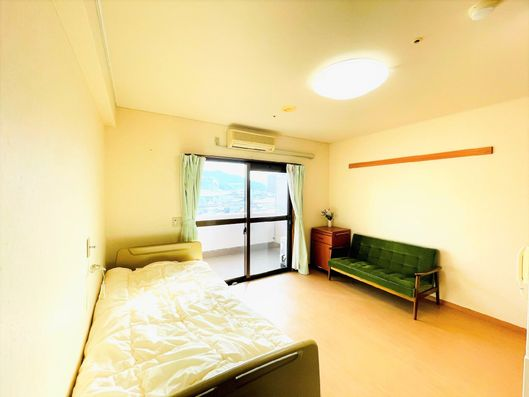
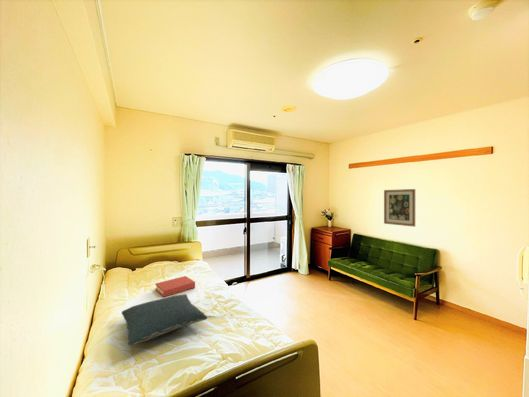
+ hardback book (175, 285)
+ wall art (398, 207)
+ pillow (163, 315)
